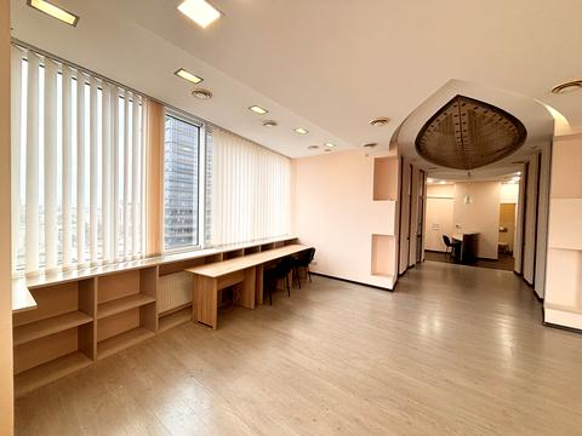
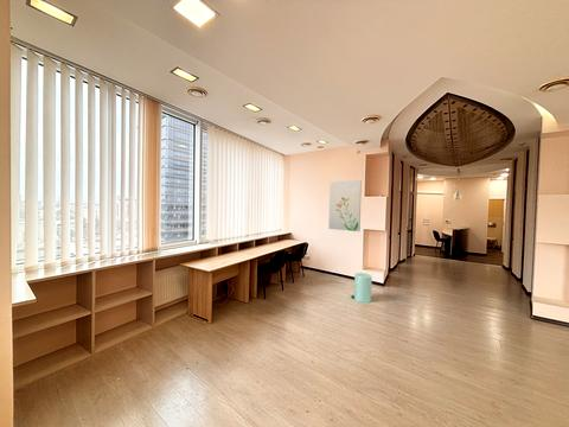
+ wall art (344, 205)
+ trash can (360, 286)
